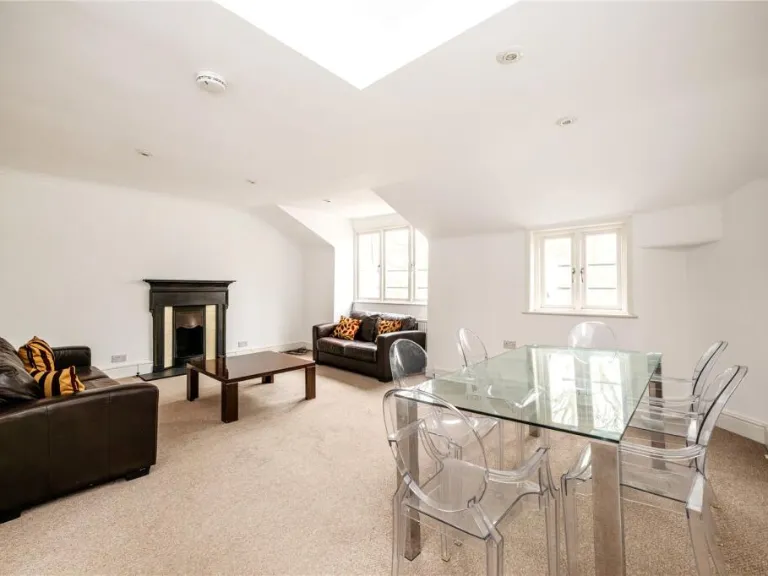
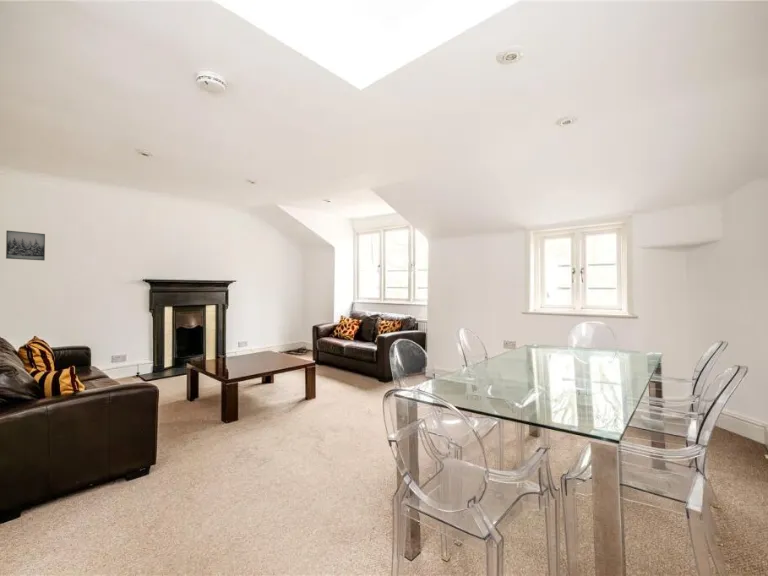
+ wall art (26, 245)
